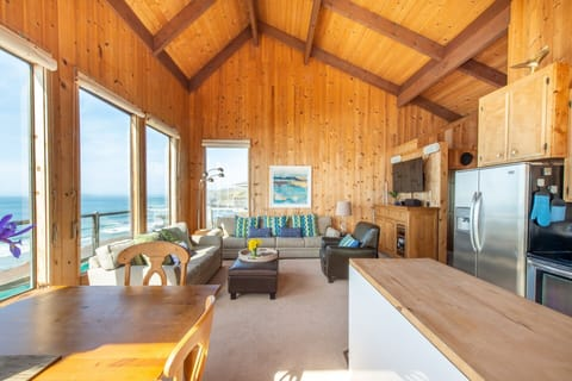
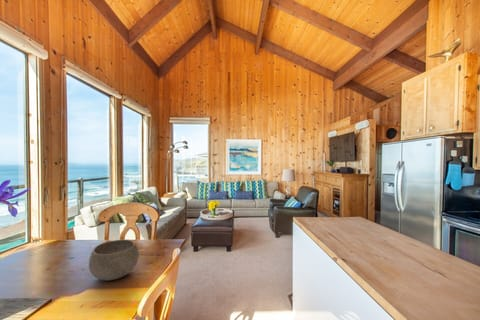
+ bowl (114, 260)
